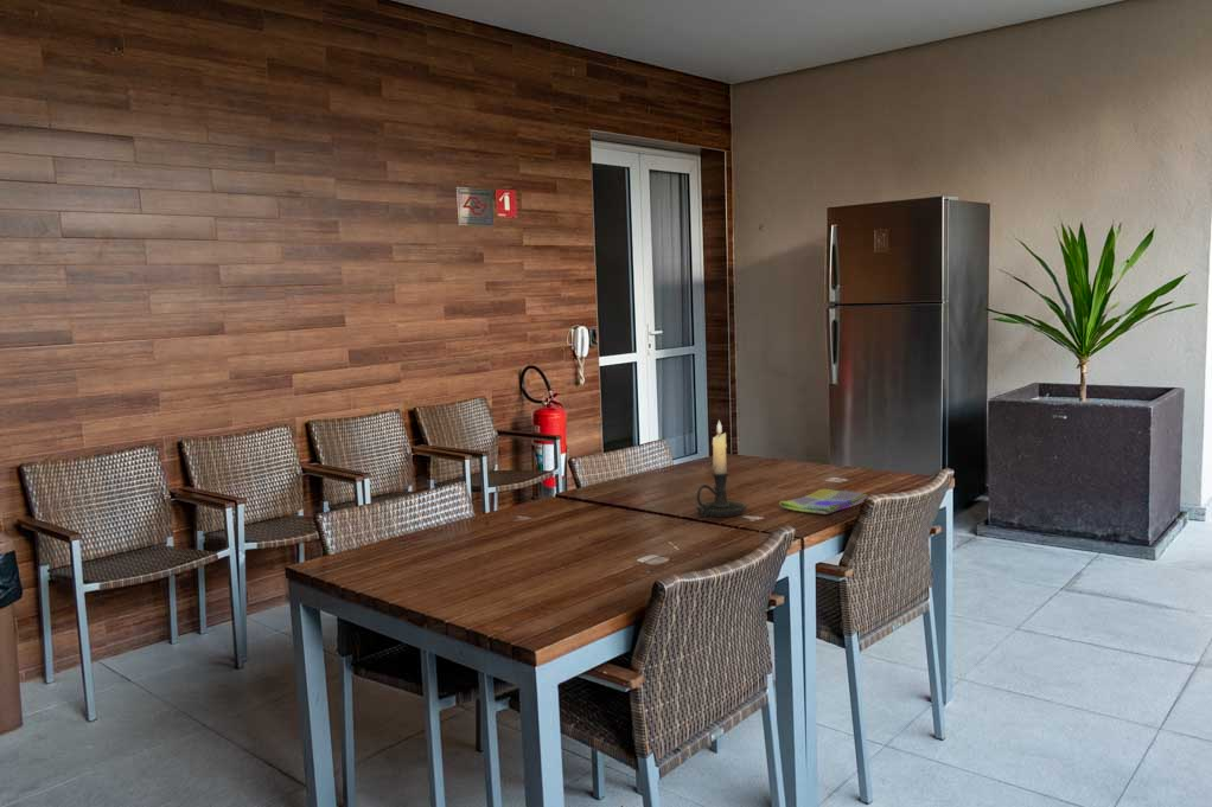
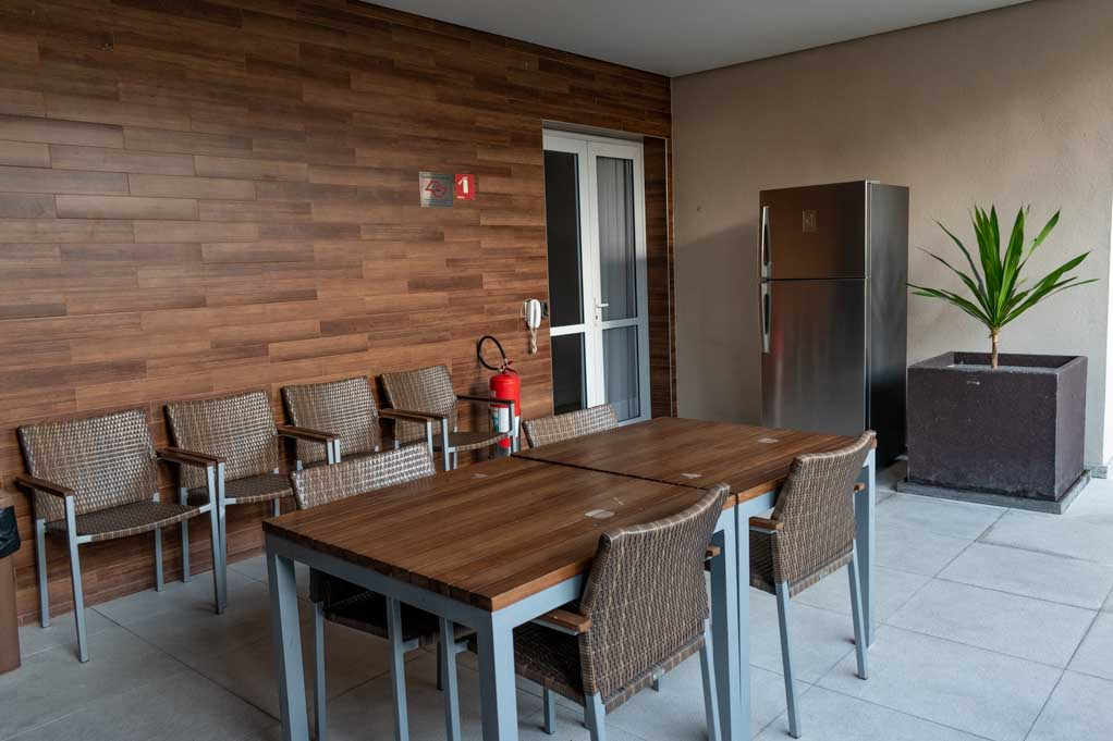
- dish towel (823, 500)
- candle holder (715, 467)
